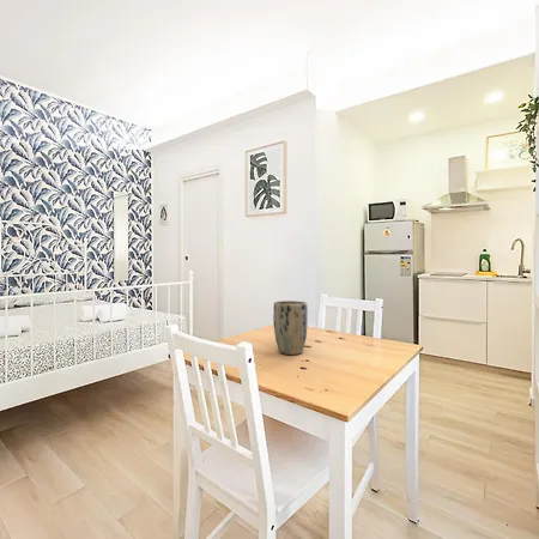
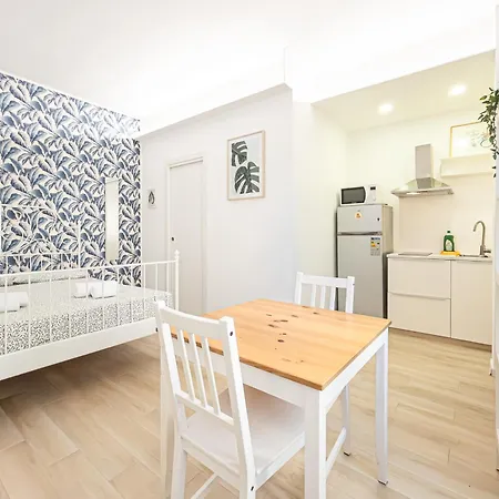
- plant pot (290, 327)
